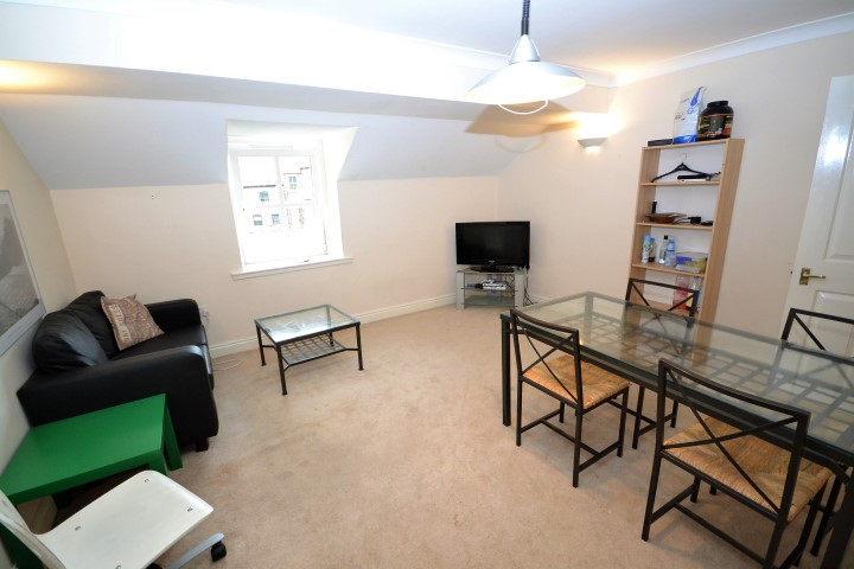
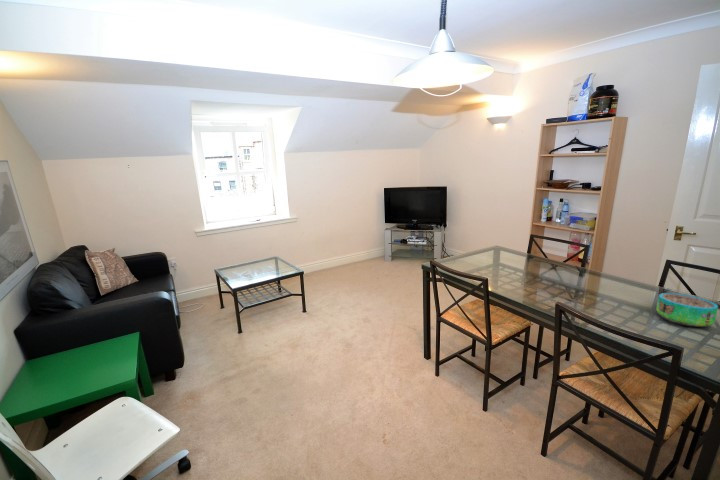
+ decorative bowl (685, 309)
